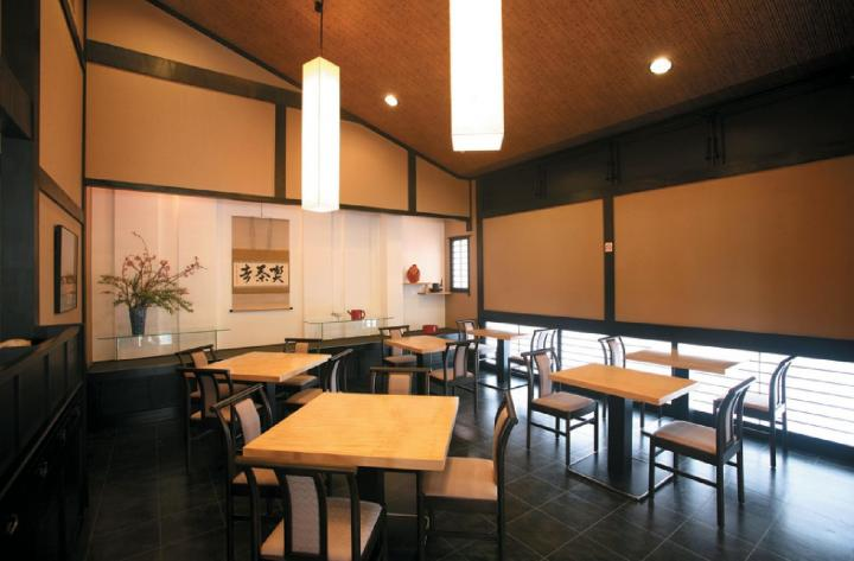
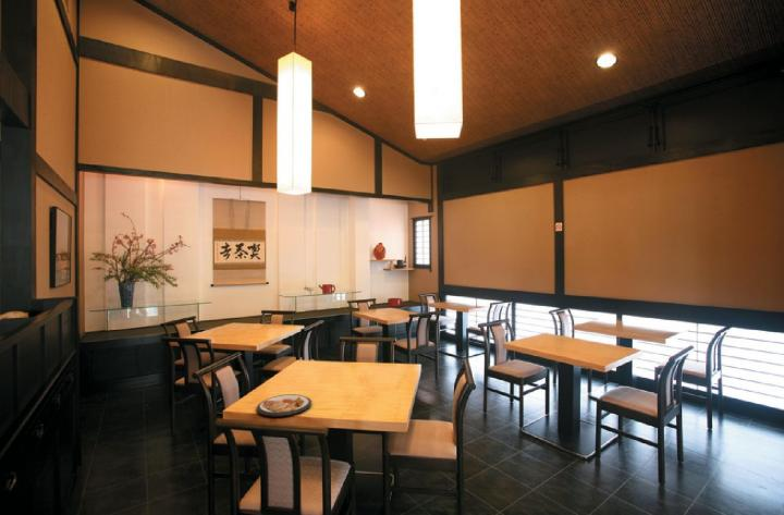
+ dish (284, 403)
